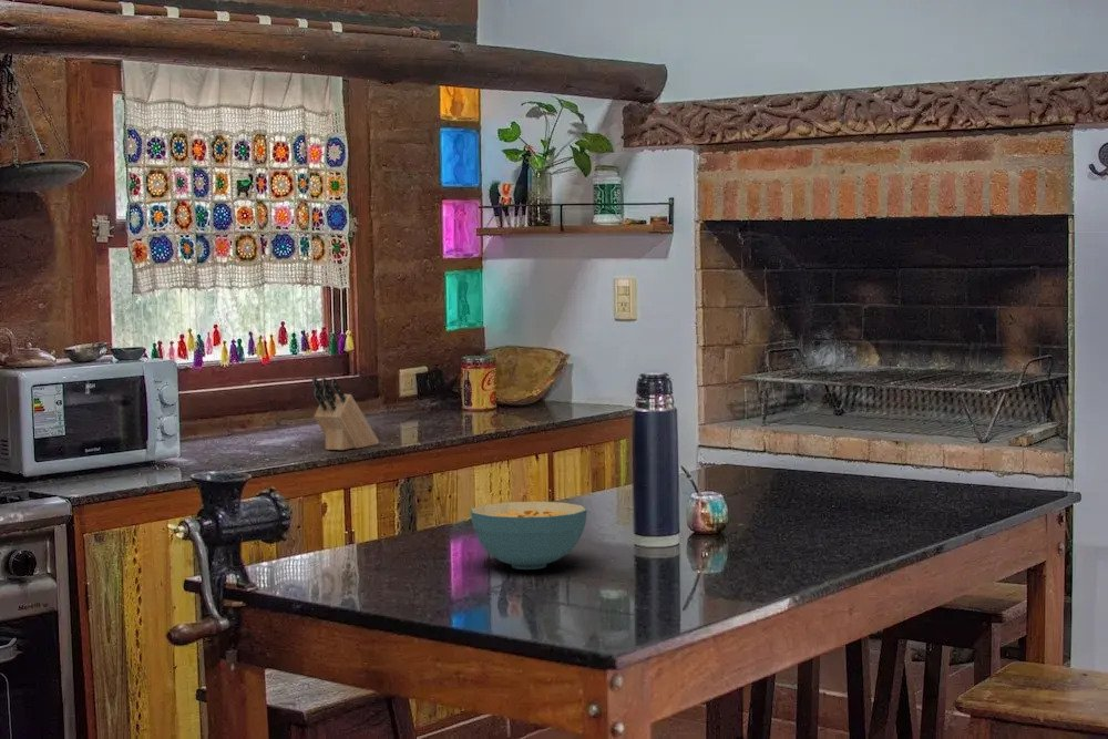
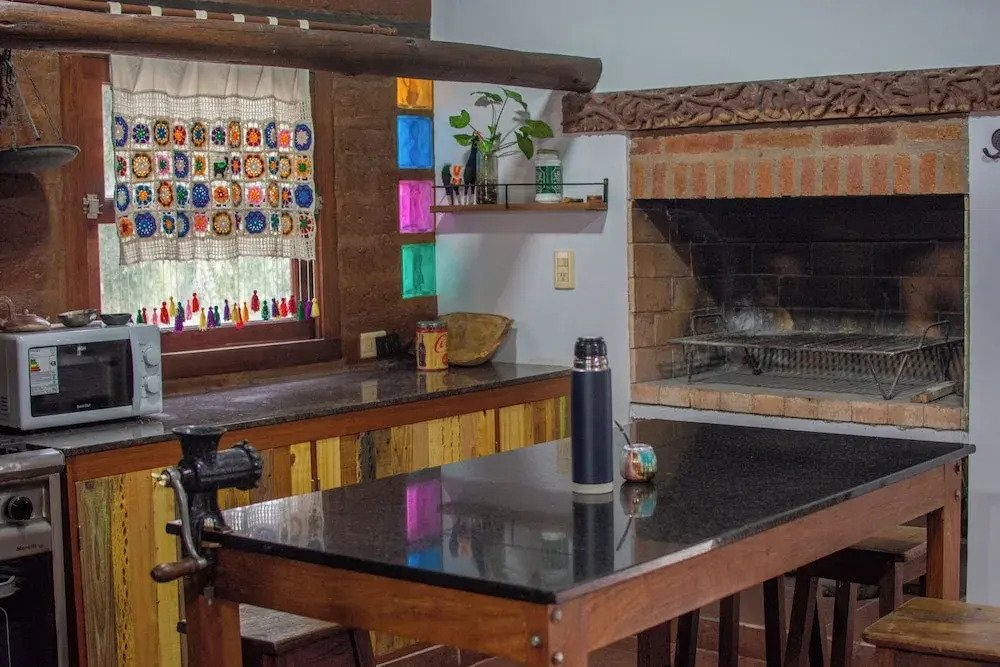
- knife block (342, 411)
- cereal bowl (529, 537)
